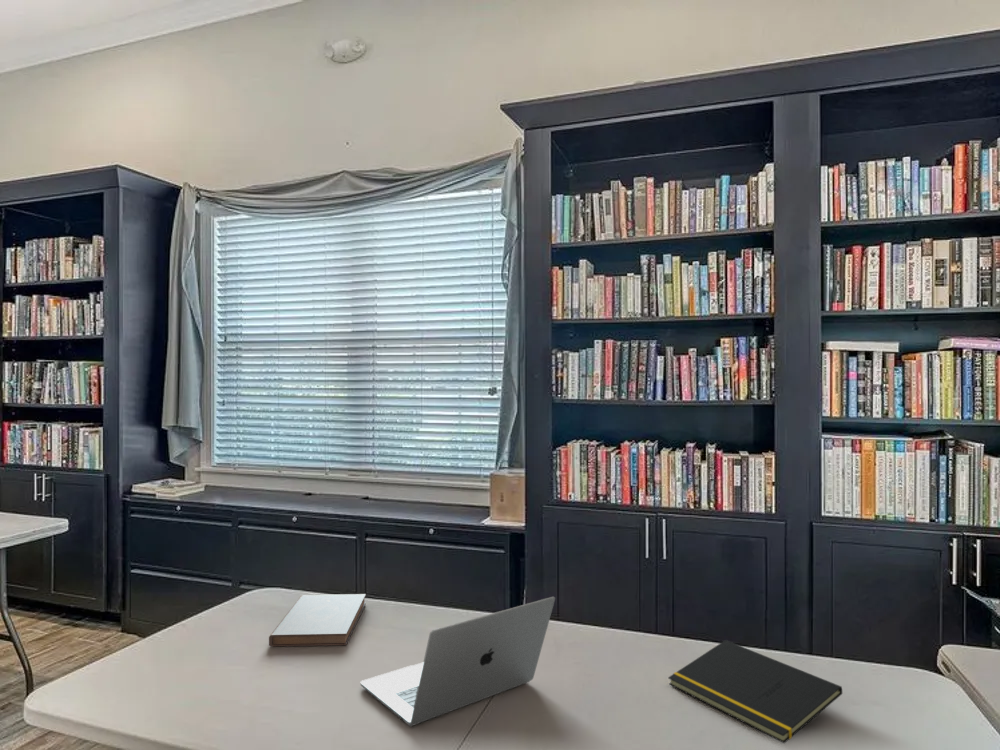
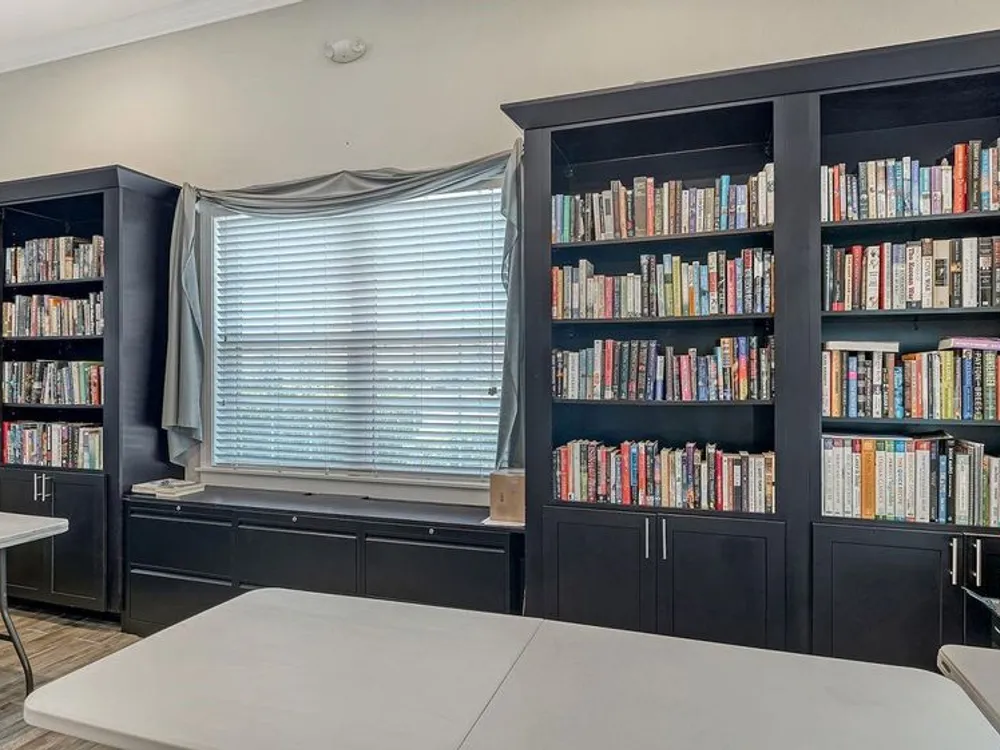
- notepad (751, 685)
- laptop (456, 642)
- book (321, 618)
